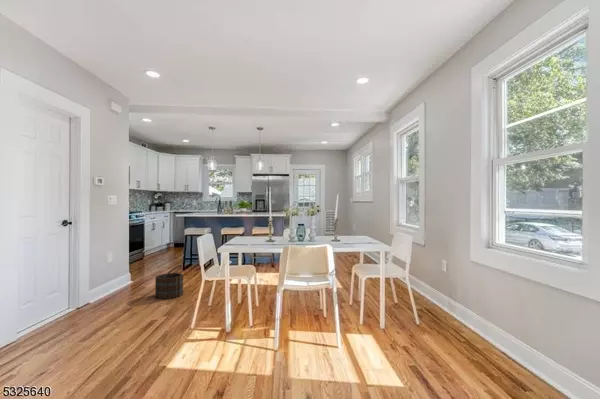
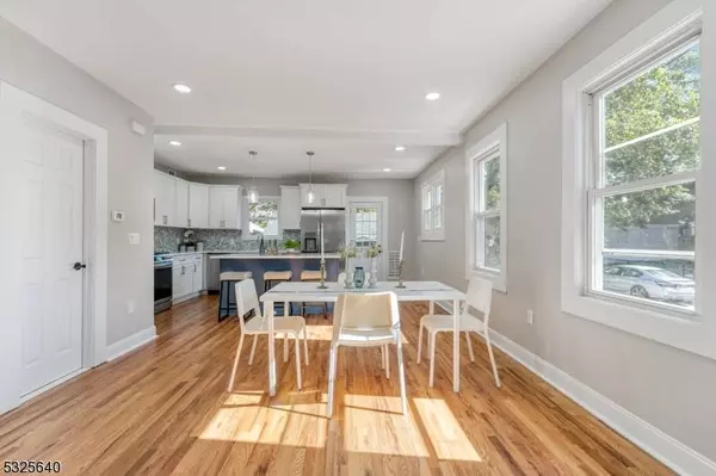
- bucket (169, 280)
